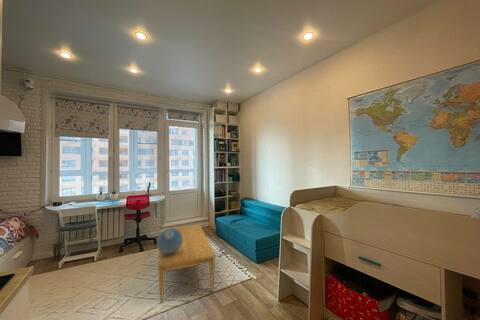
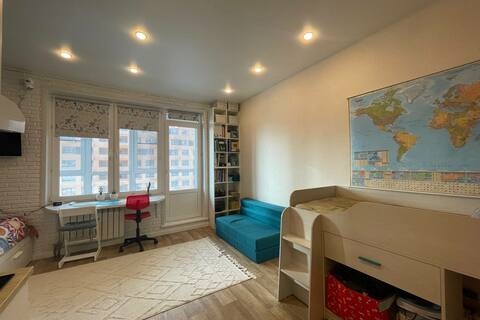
- coffee table (184, 254)
- decorative globe (169, 240)
